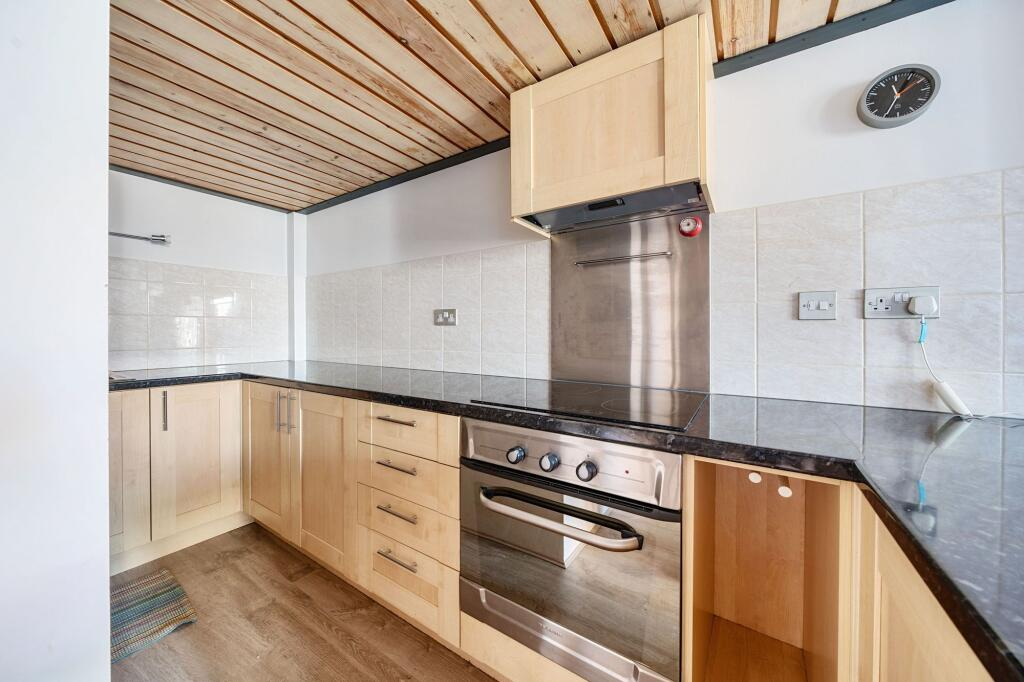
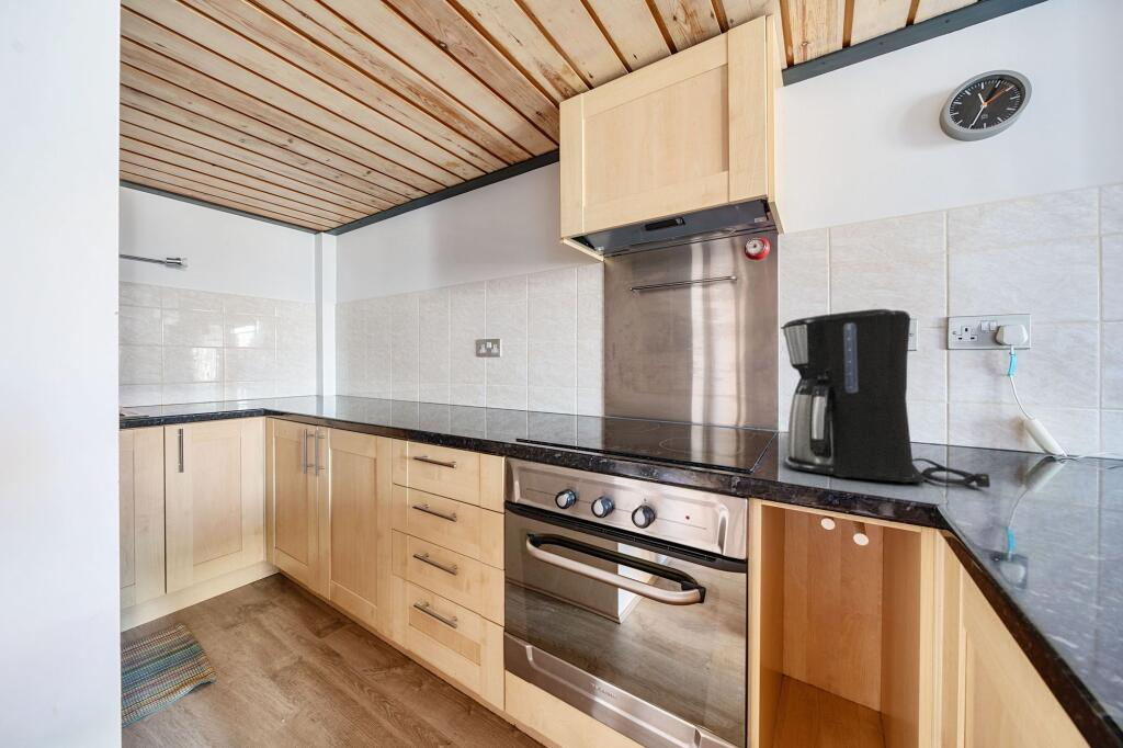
+ coffee maker (865, 393)
